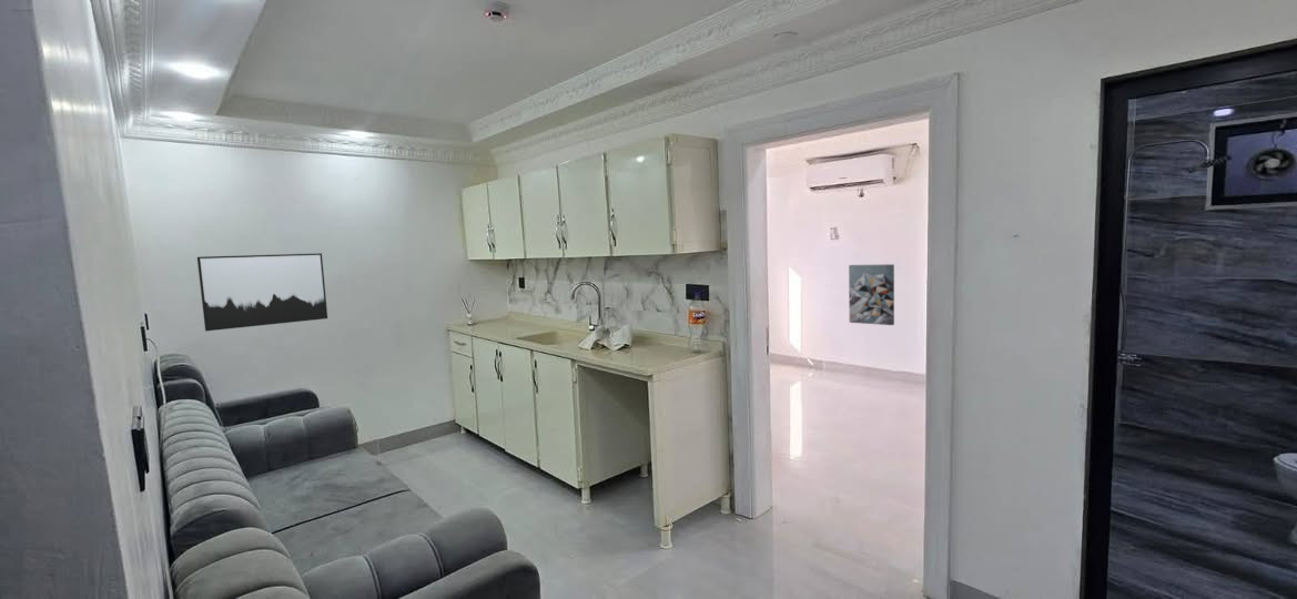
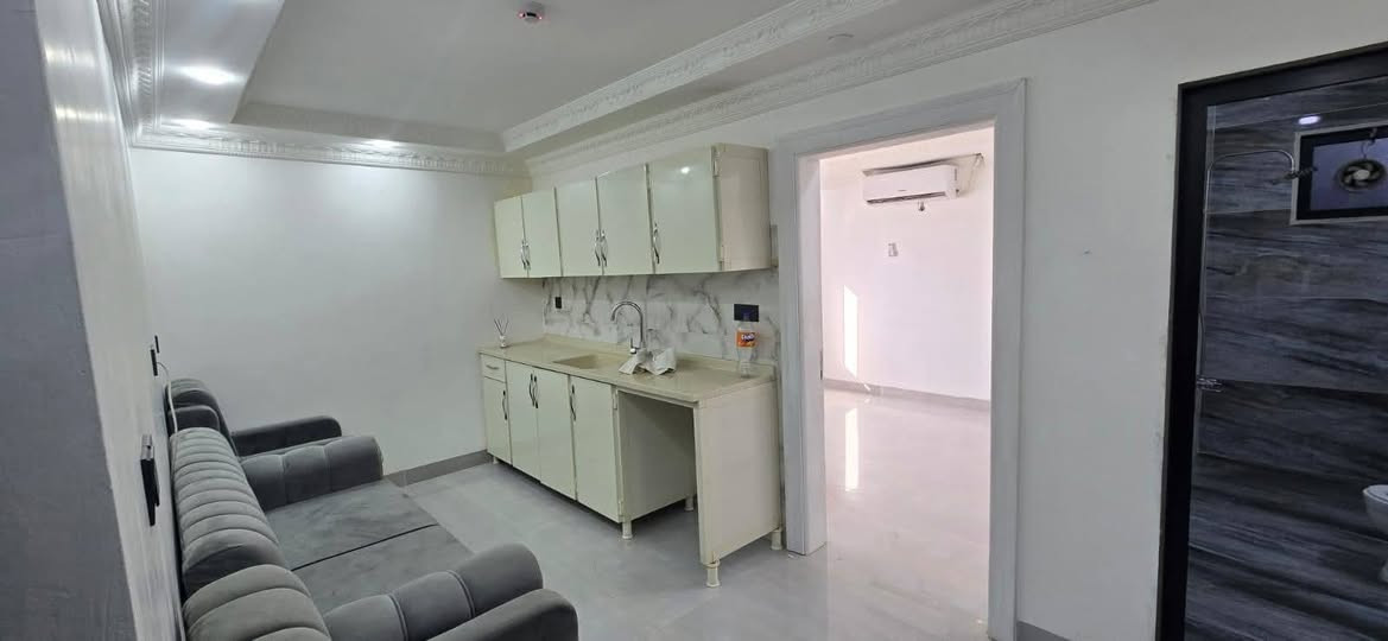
- wall art (266, 290)
- wall art (871, 294)
